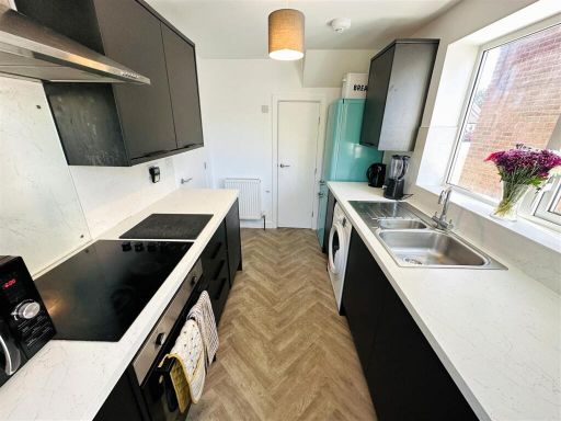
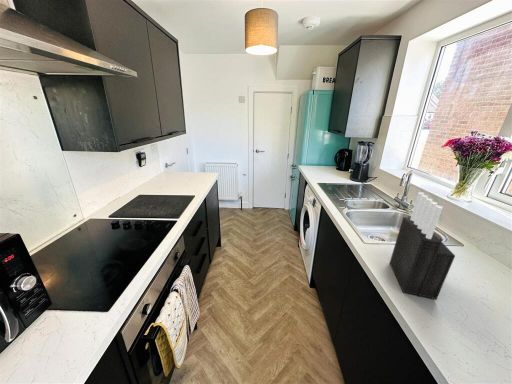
+ knife block (426, 243)
